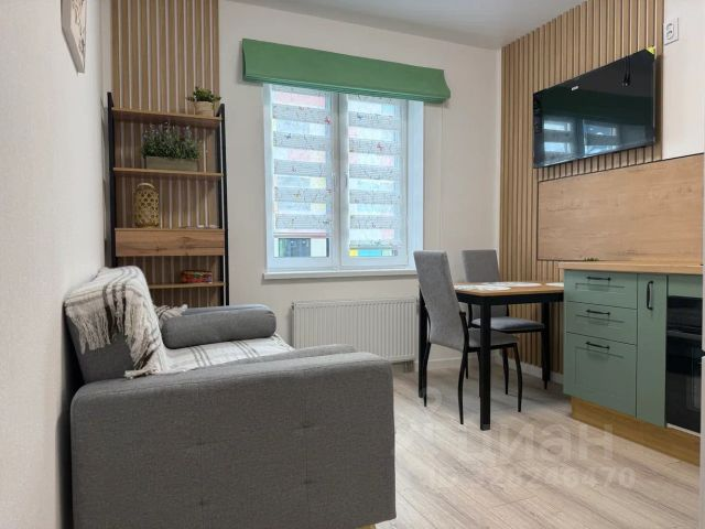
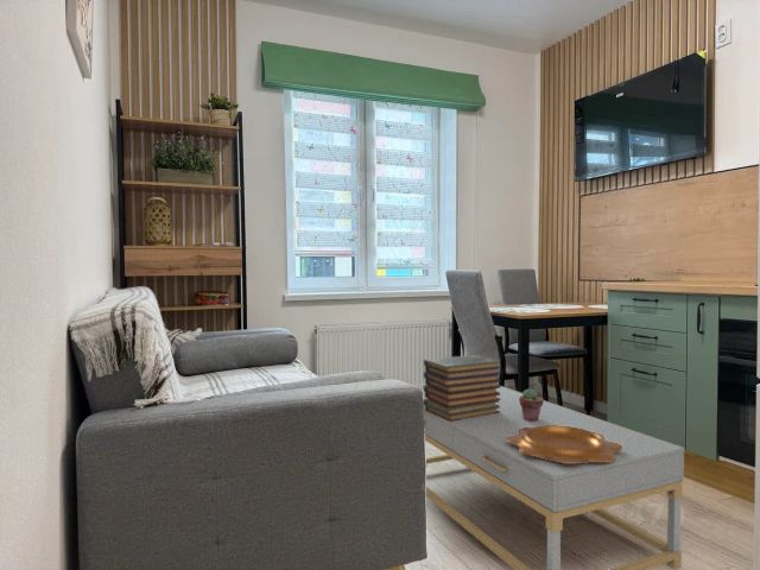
+ book stack (461, 385)
+ potted succulent (531, 403)
+ decorative bowl (563, 442)
+ coffee table (508, 464)
